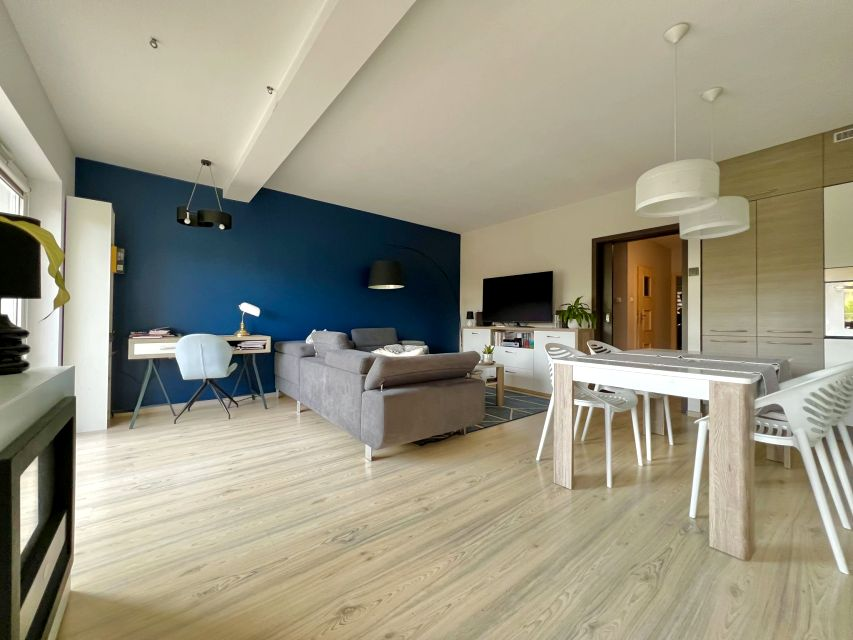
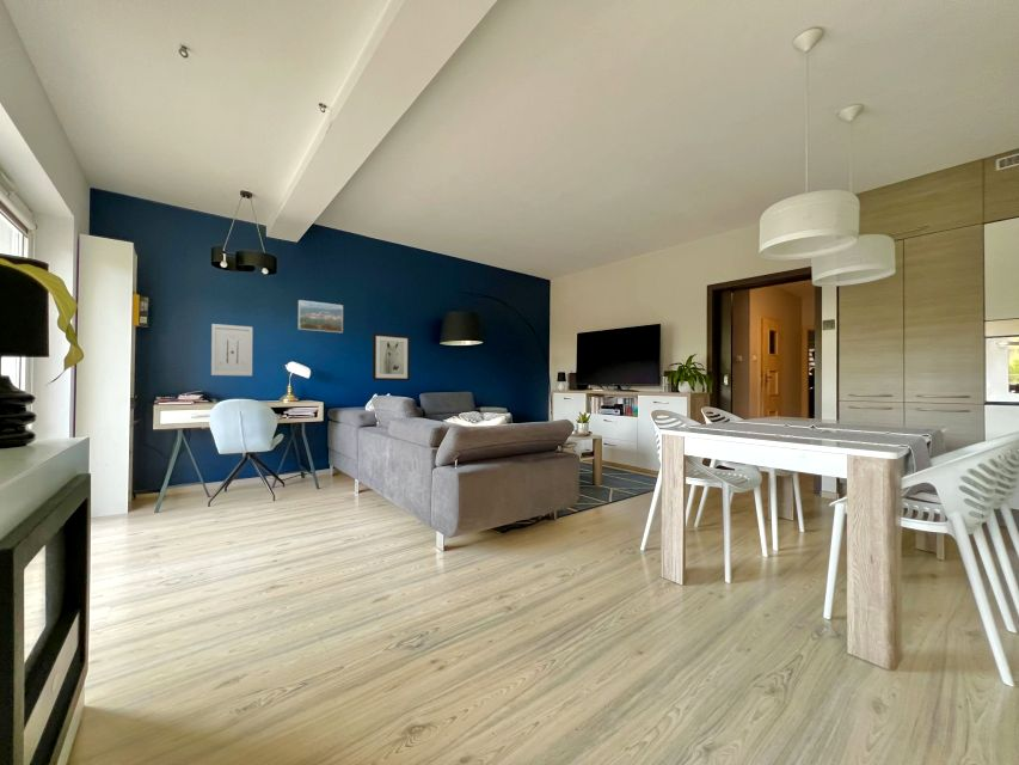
+ wall art (391, 357)
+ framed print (320, 317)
+ wall art (232, 350)
